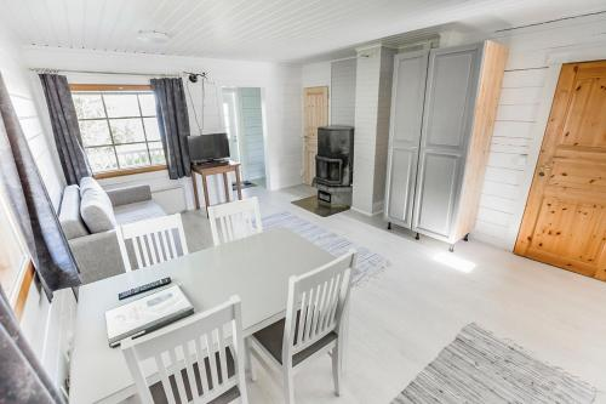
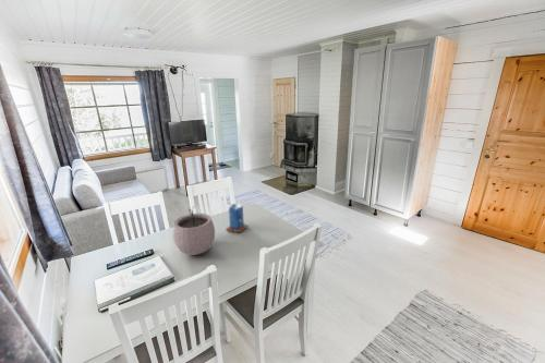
+ plant pot (194, 229)
+ candle (235, 215)
